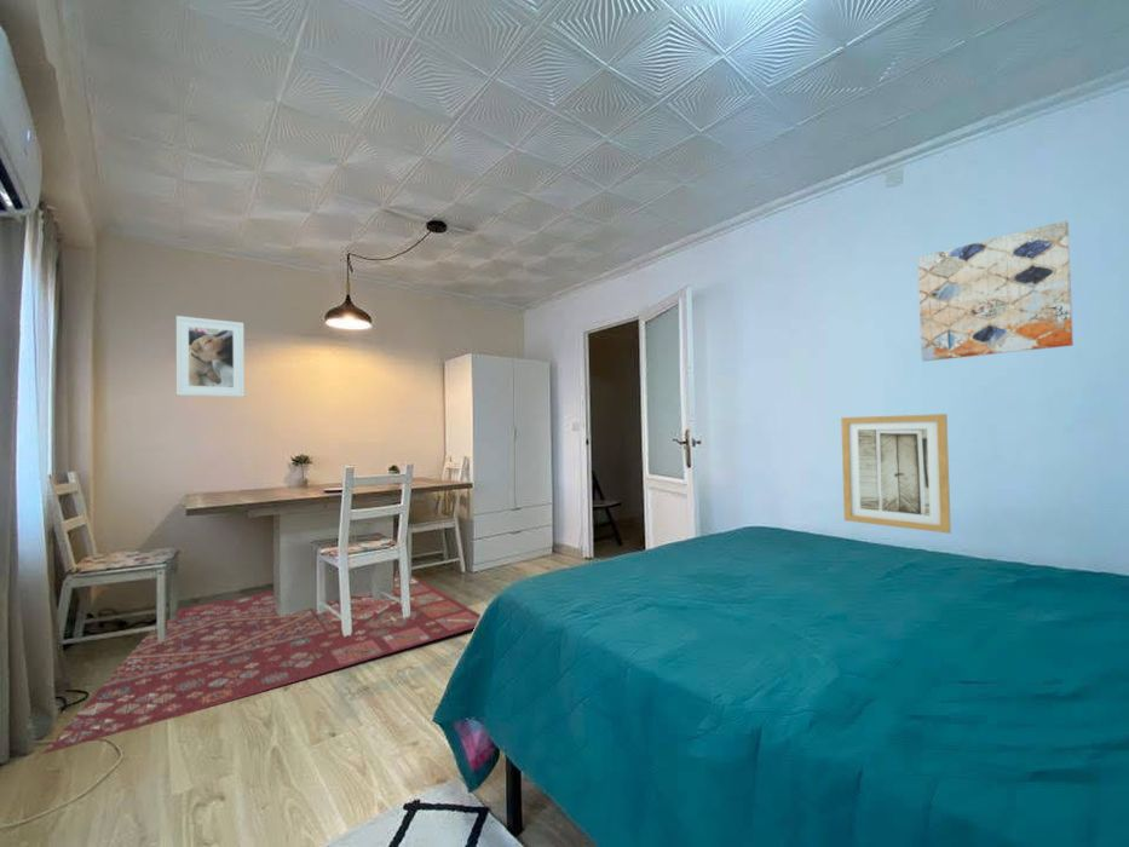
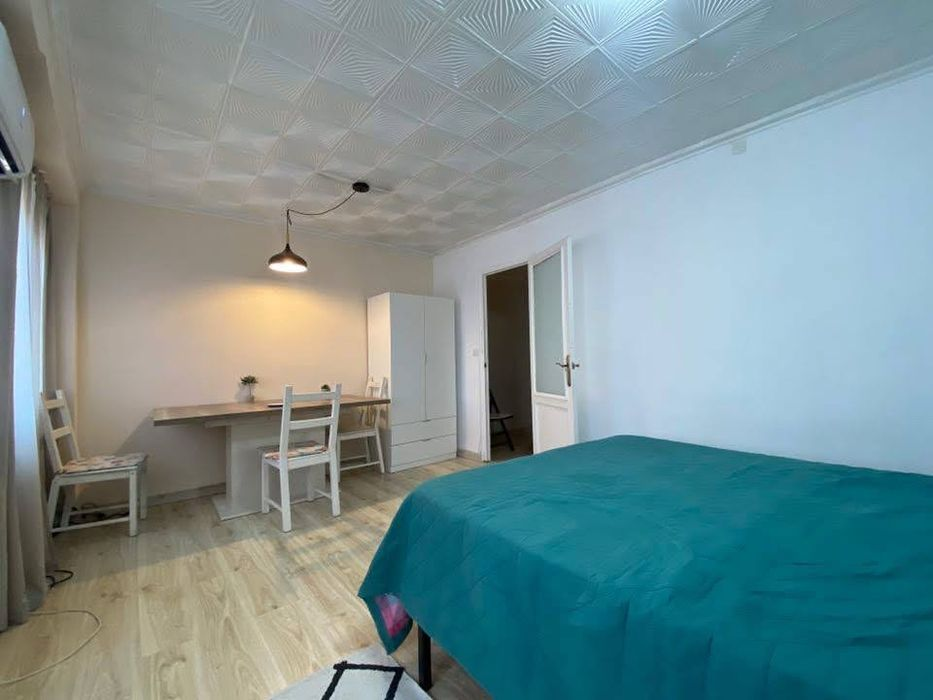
- rug (260, 630)
- wall art (892, 471)
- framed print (211, 357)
- wall art (989, 298)
